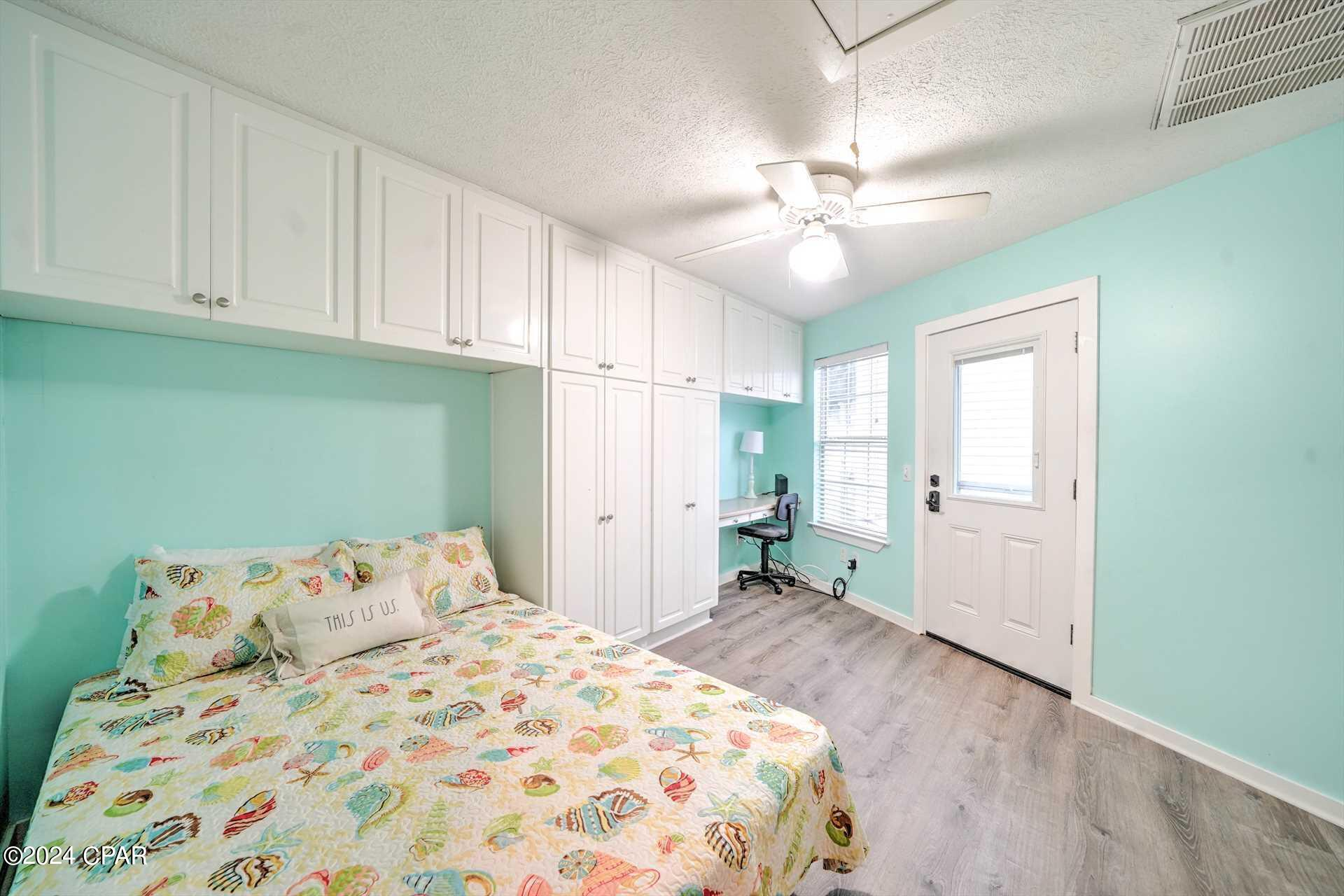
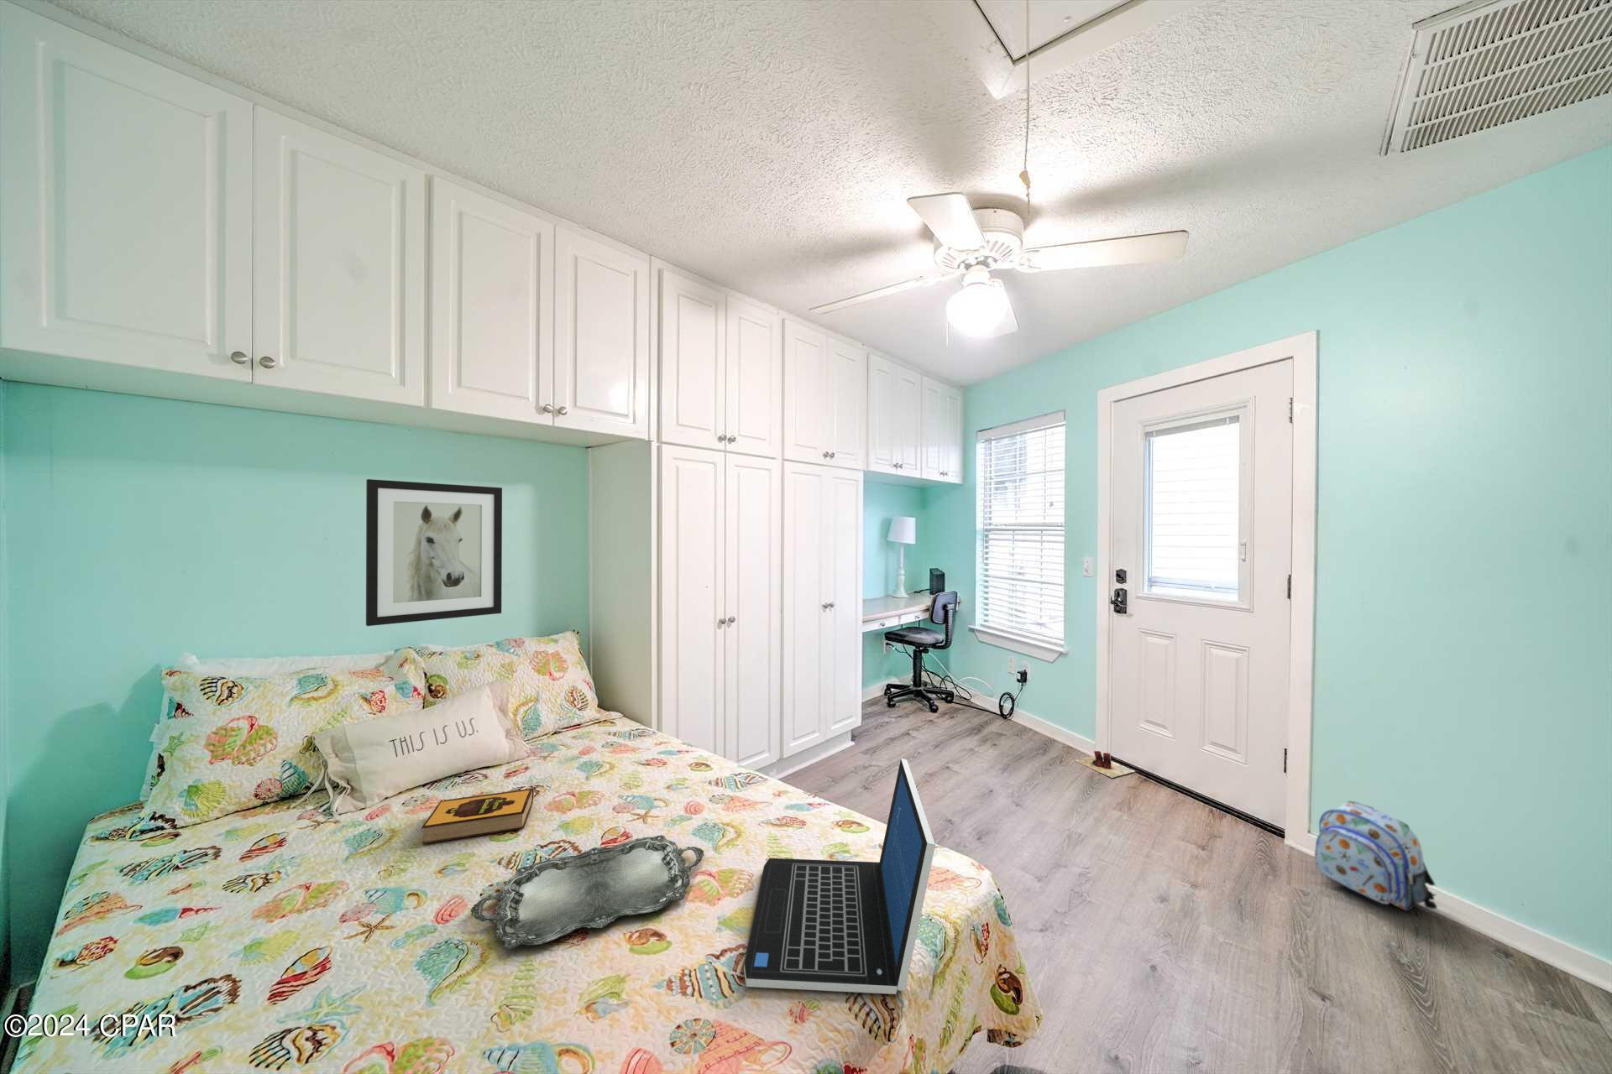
+ hardback book (482, 813)
+ wall art (438, 551)
+ backpack (1365, 850)
+ slippers (1103, 760)
+ serving tray (597, 883)
+ laptop (836, 861)
